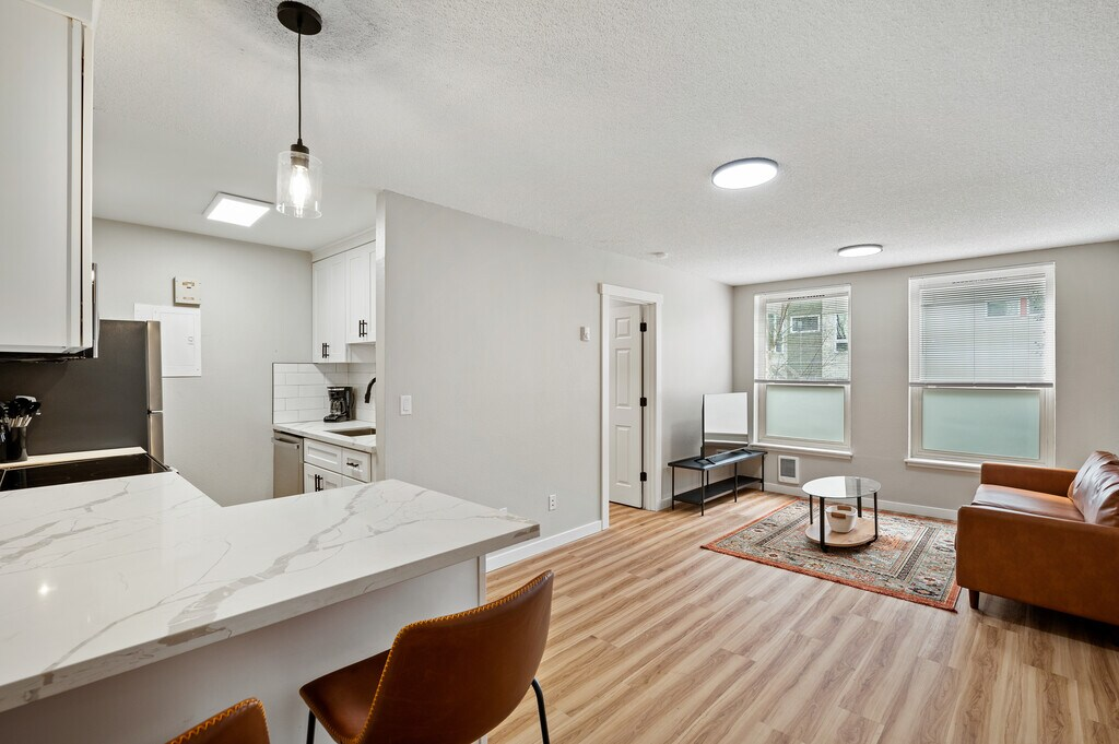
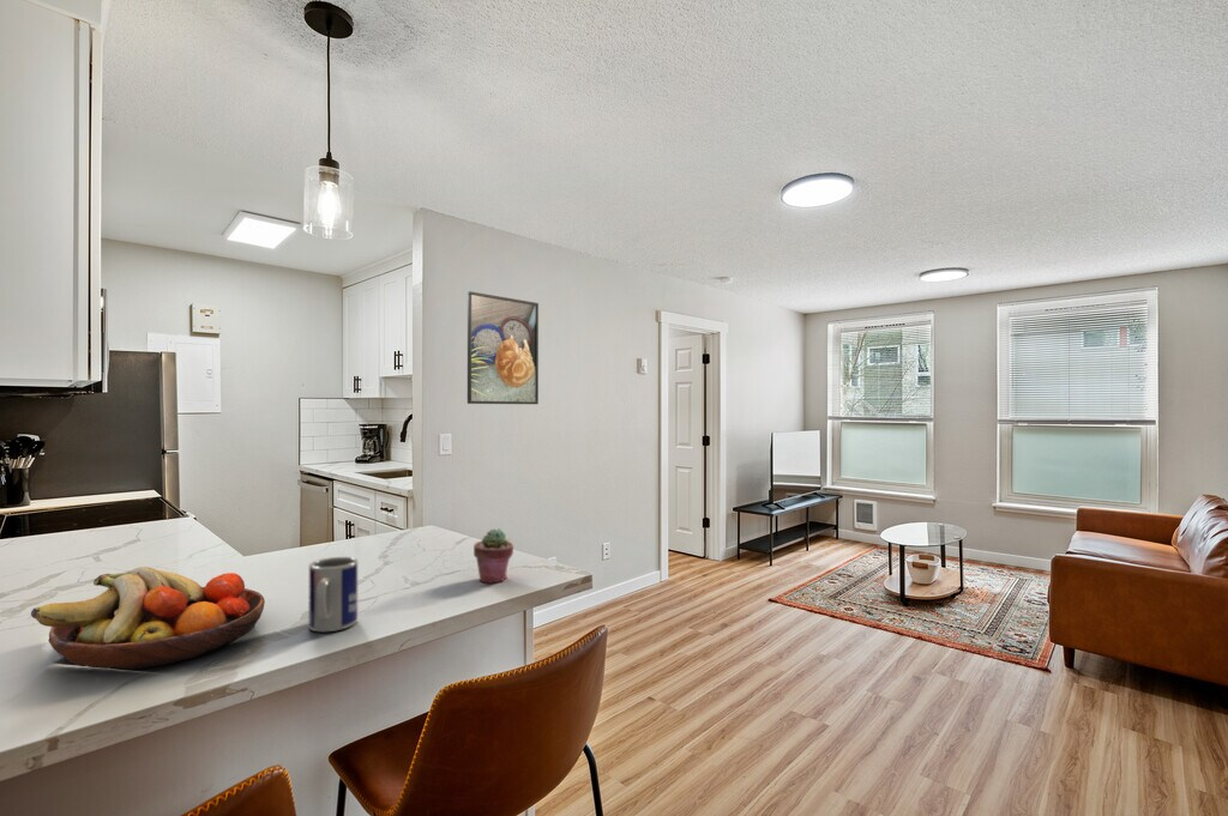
+ mug (330, 596)
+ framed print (504, 350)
+ potted succulent (493, 554)
+ fruit bowl (164, 605)
